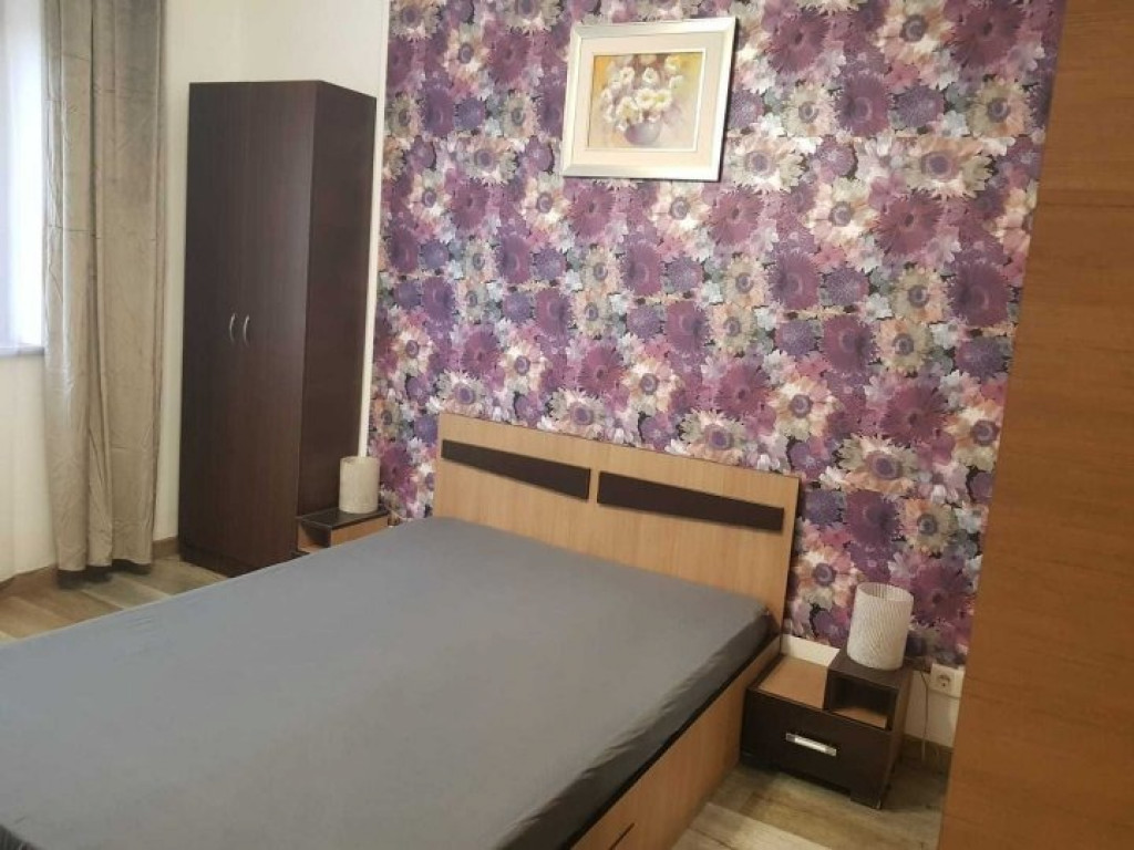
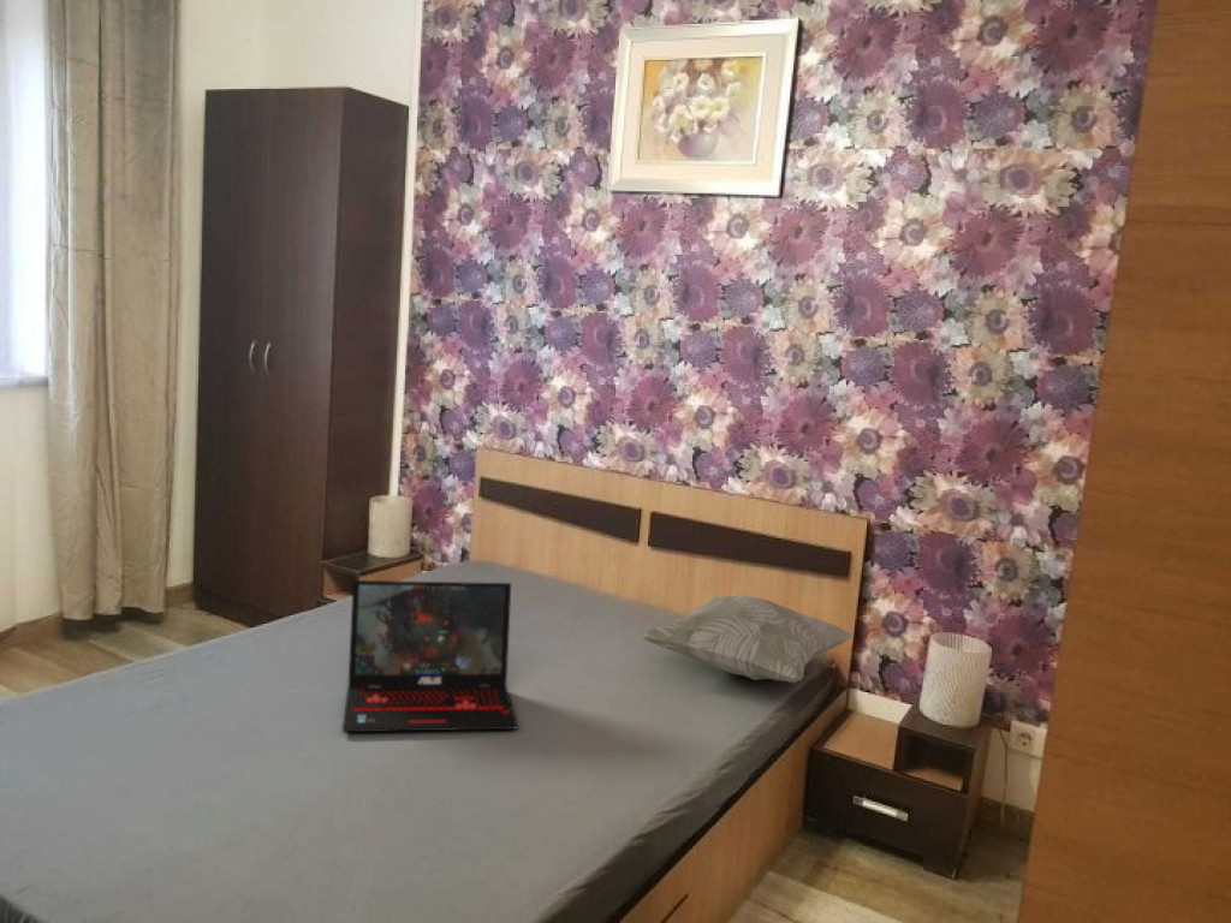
+ decorative pillow (750, 635)
+ laptop (432, 654)
